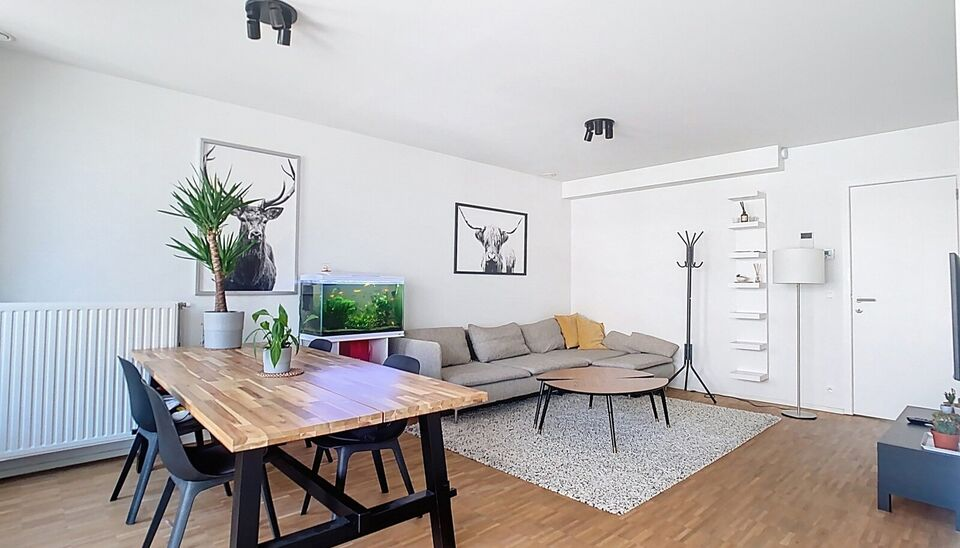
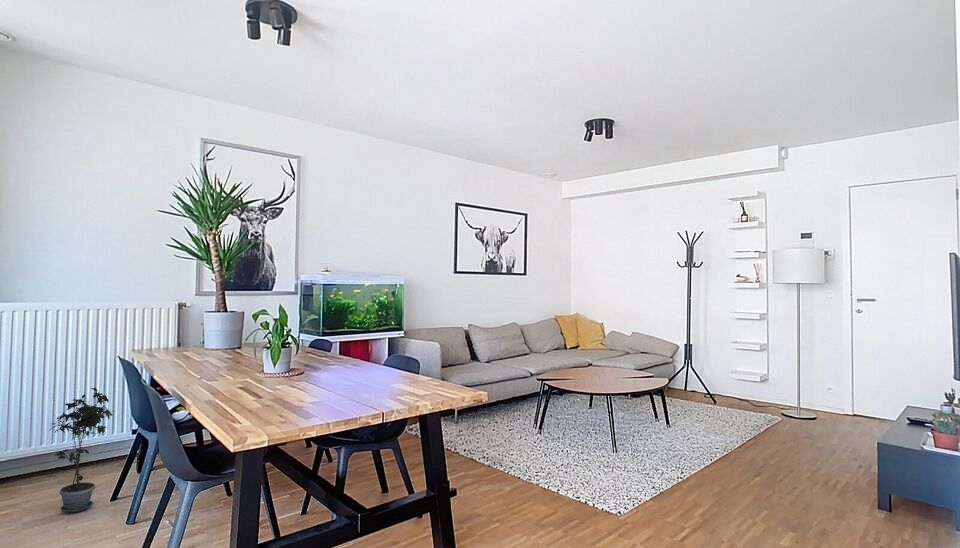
+ potted plant (81, 449)
